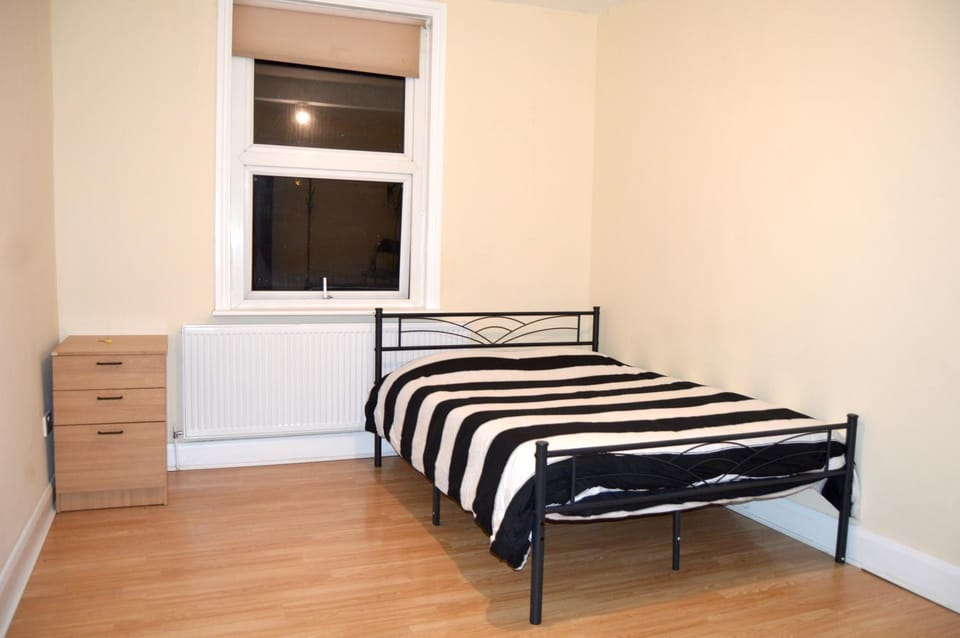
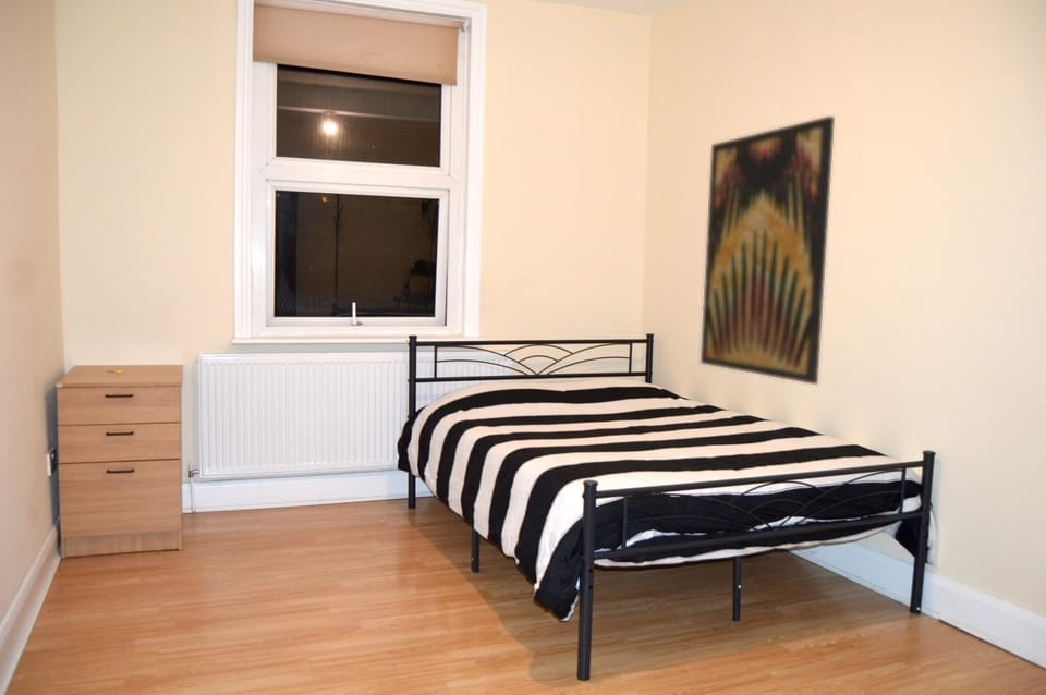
+ wall art (759, 253)
